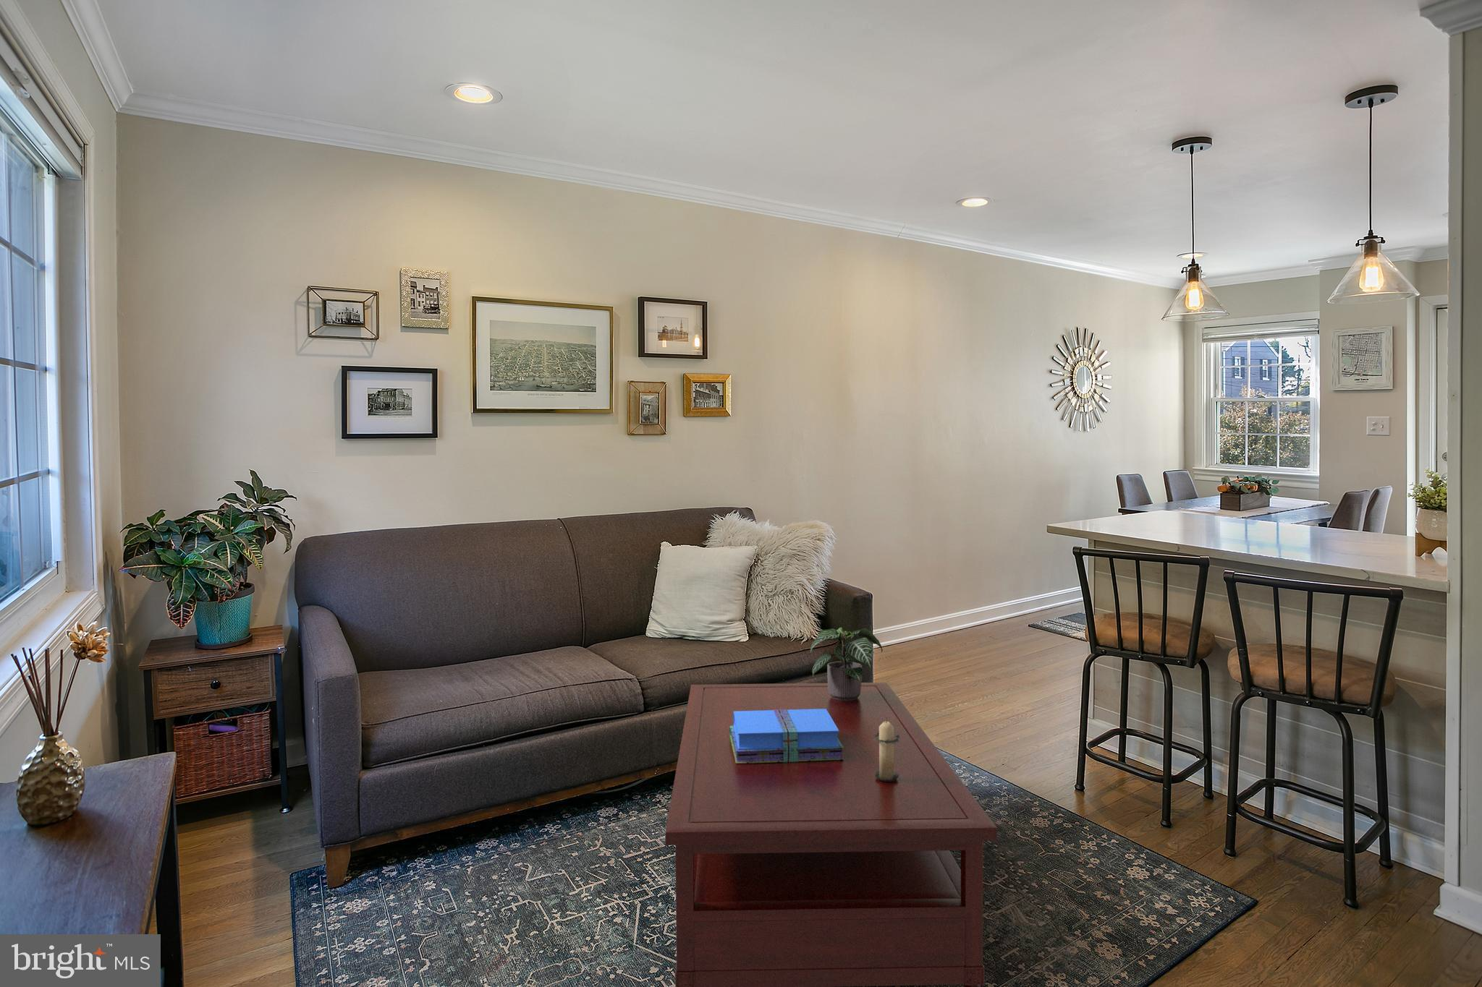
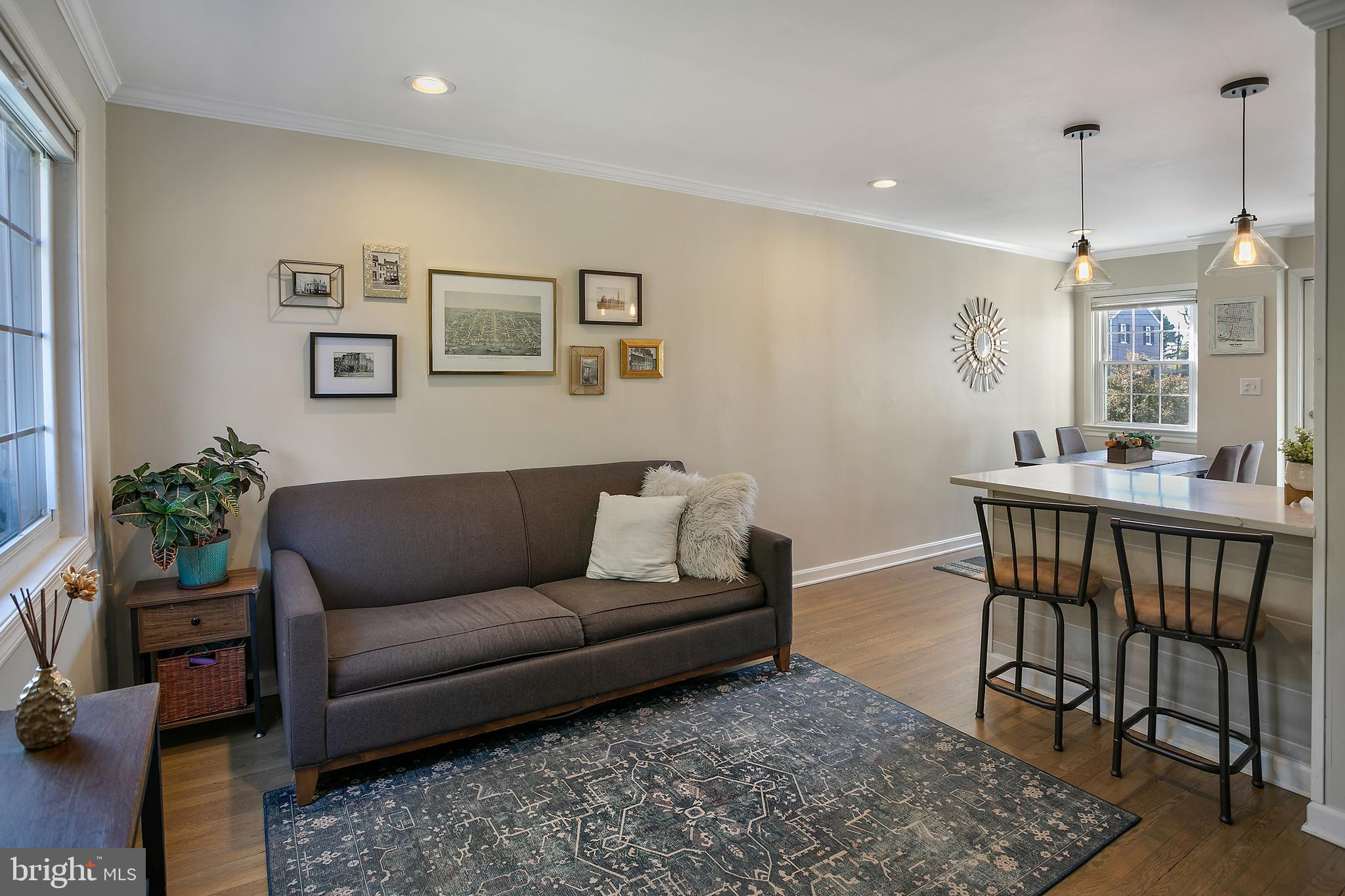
- potted plant (845, 662)
- candle (887, 747)
- books (783, 733)
- coffee table (804, 818)
